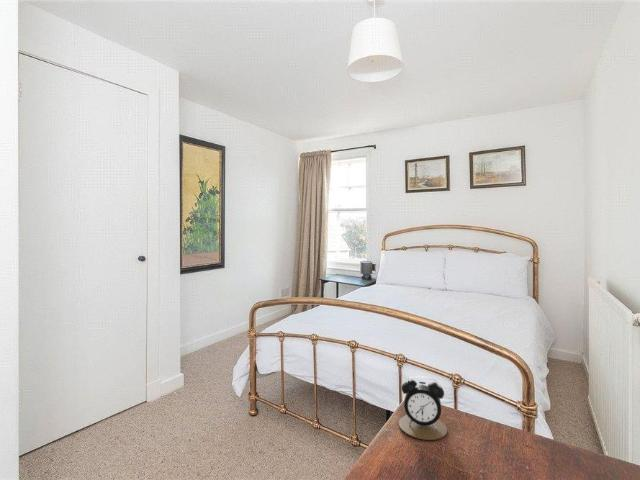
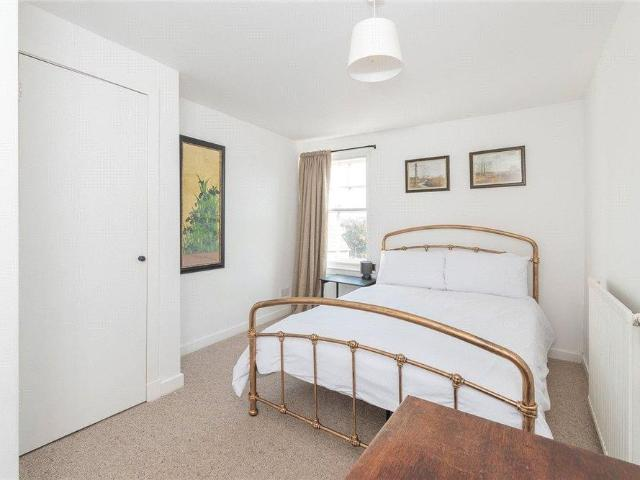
- alarm clock (422, 402)
